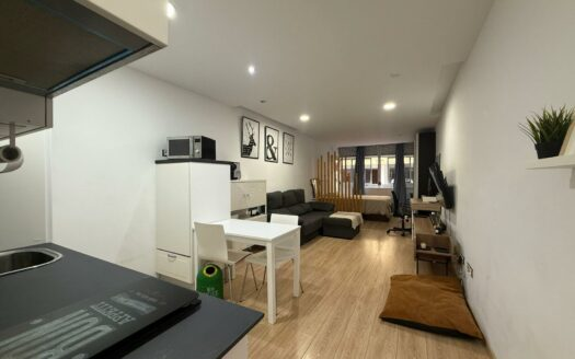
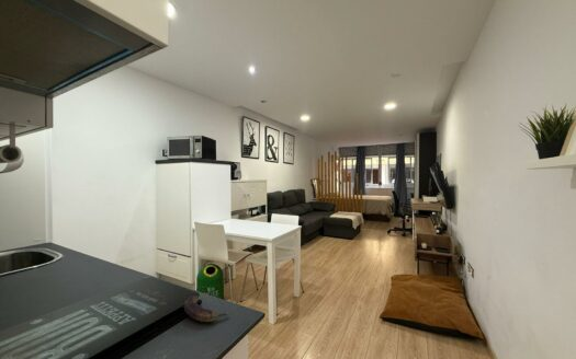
+ banana (201, 306)
